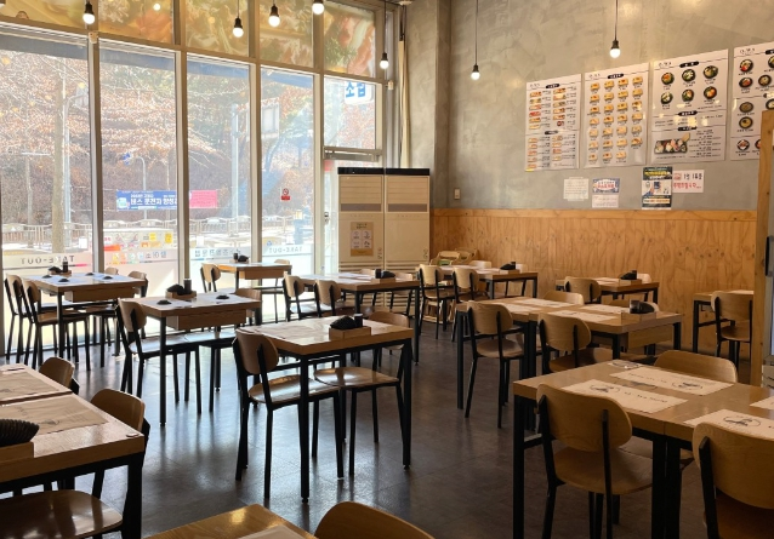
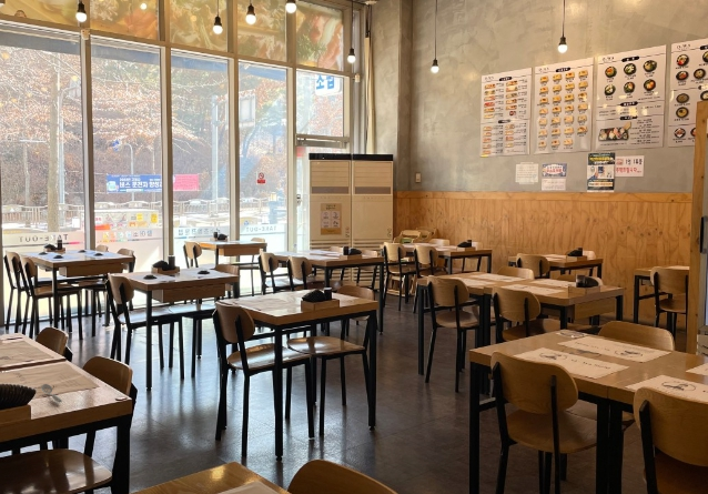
+ spoon (51, 394)
